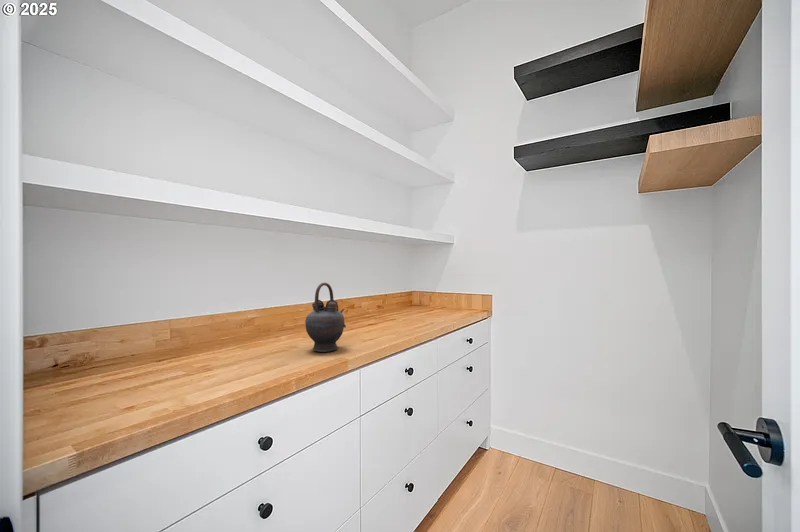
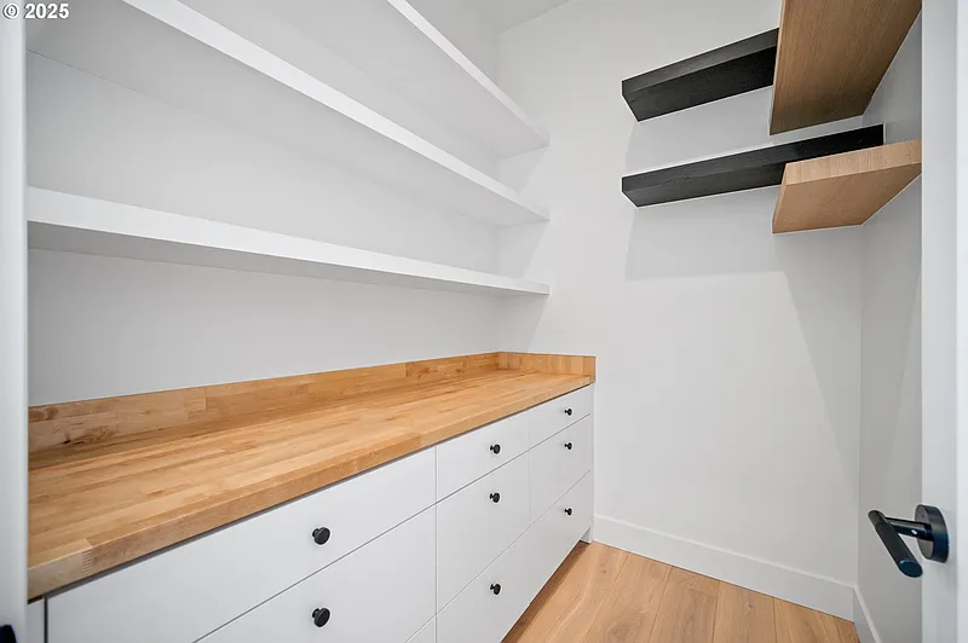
- teapot (328, 315)
